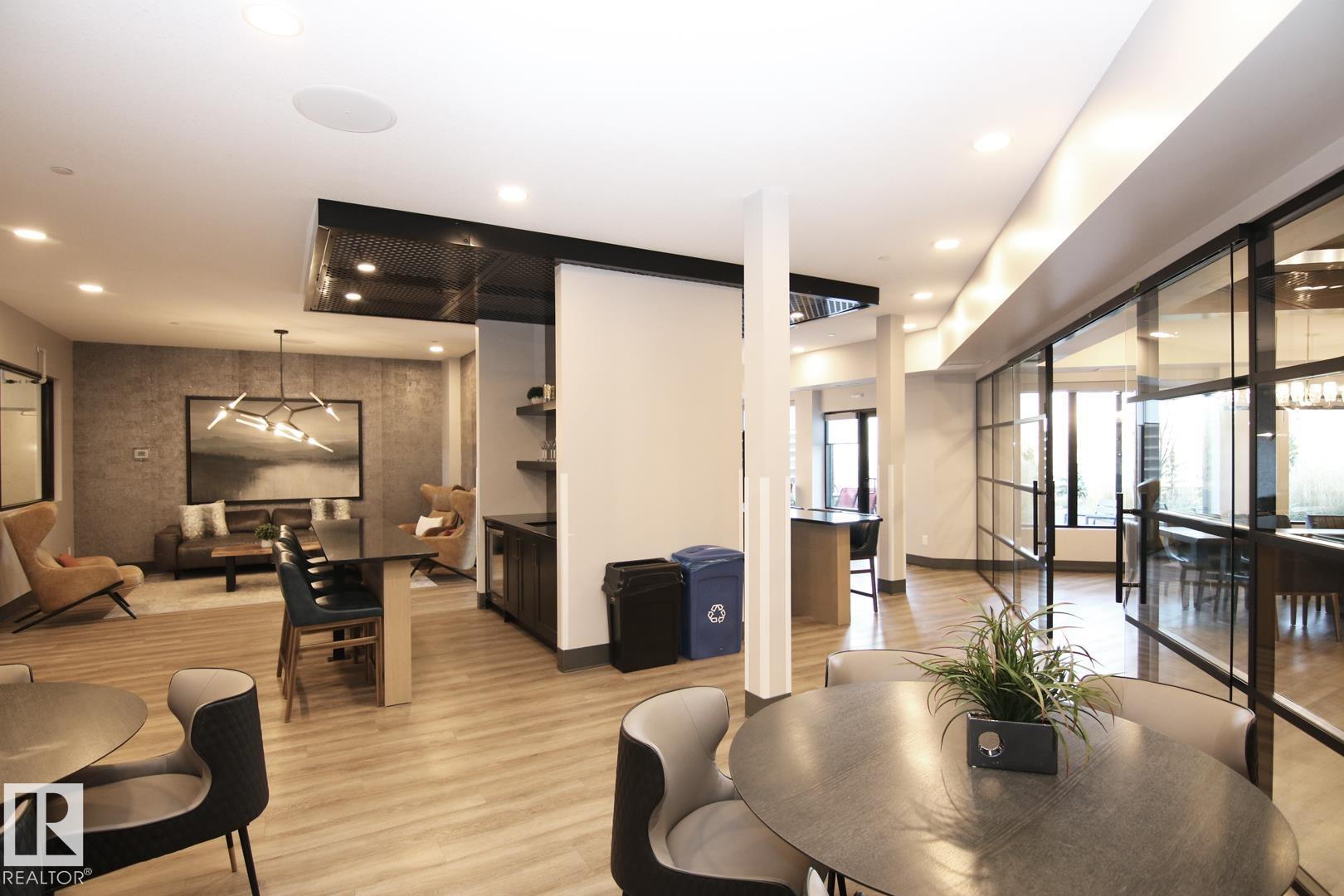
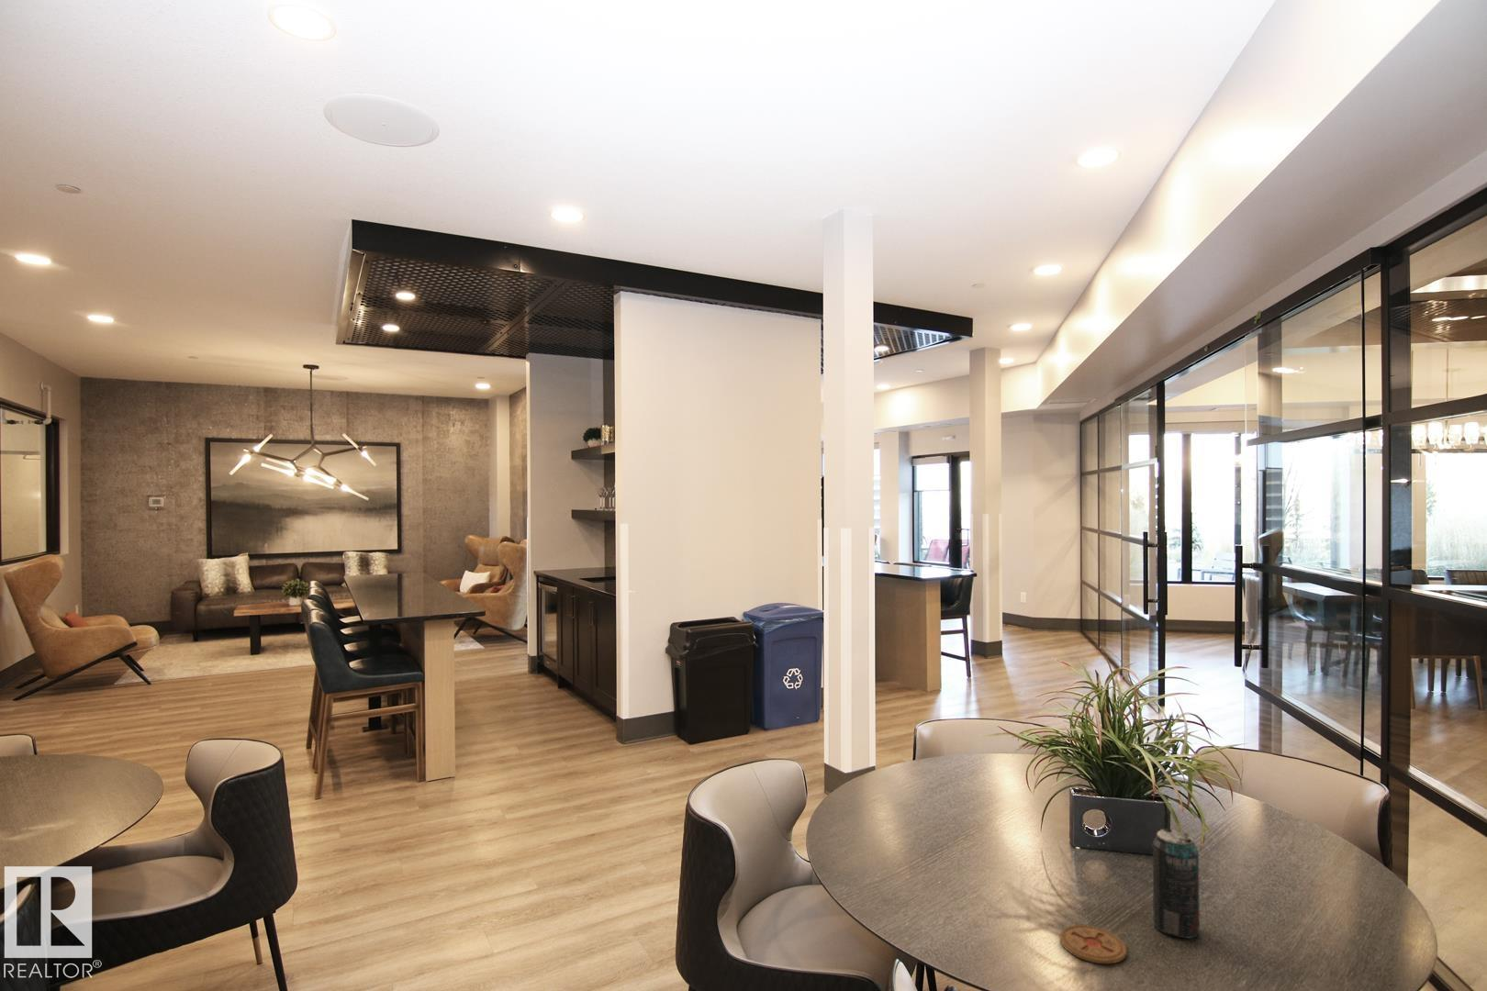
+ coaster (1092, 943)
+ beverage can (1176, 880)
